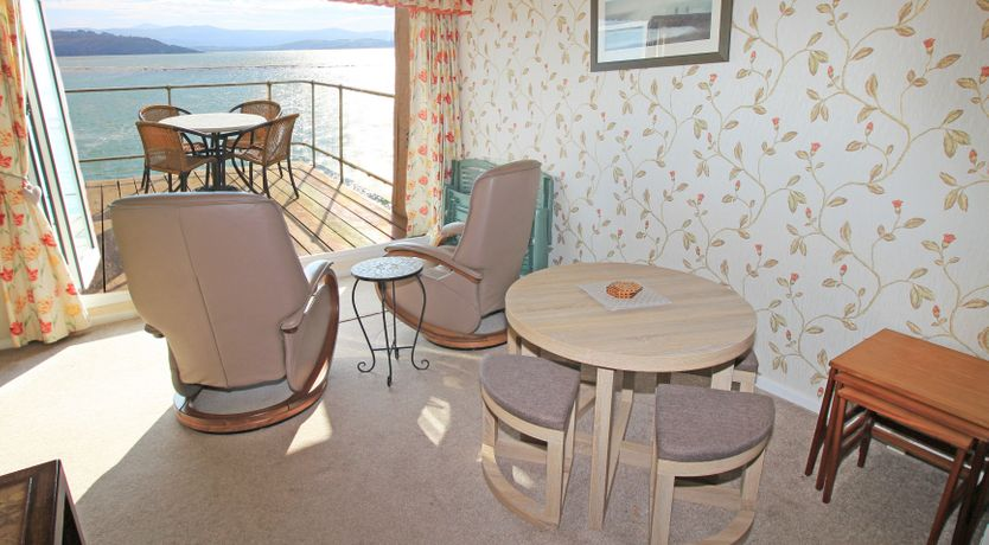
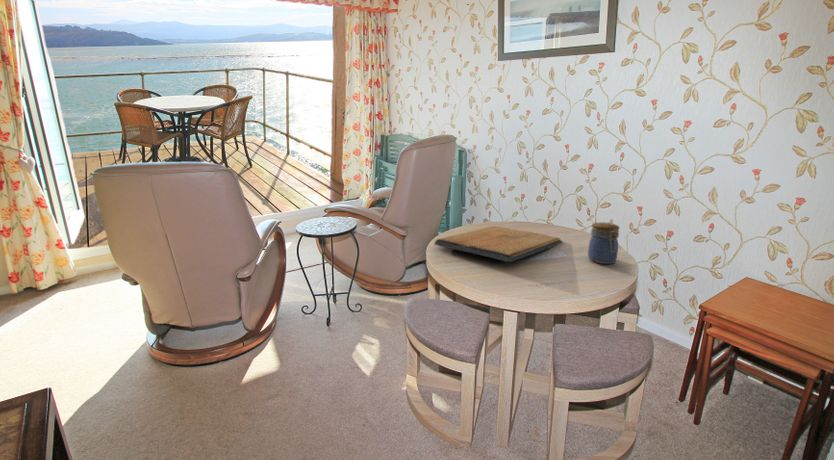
+ religious icon (499, 241)
+ jar (604, 242)
